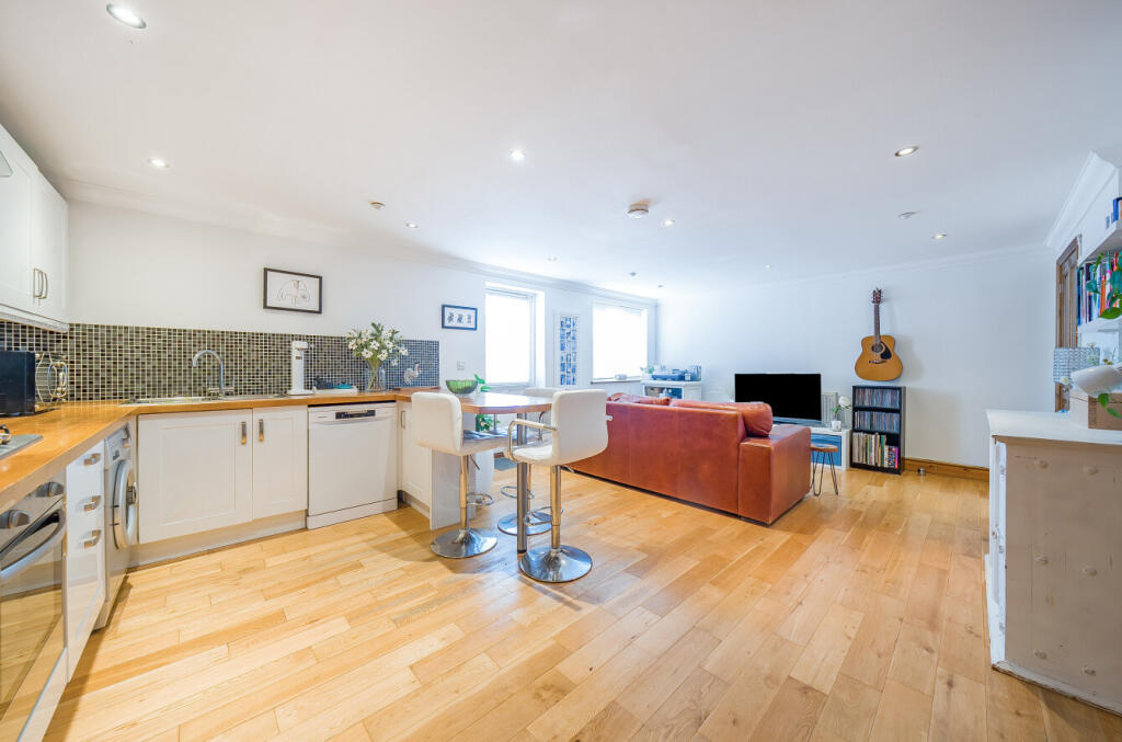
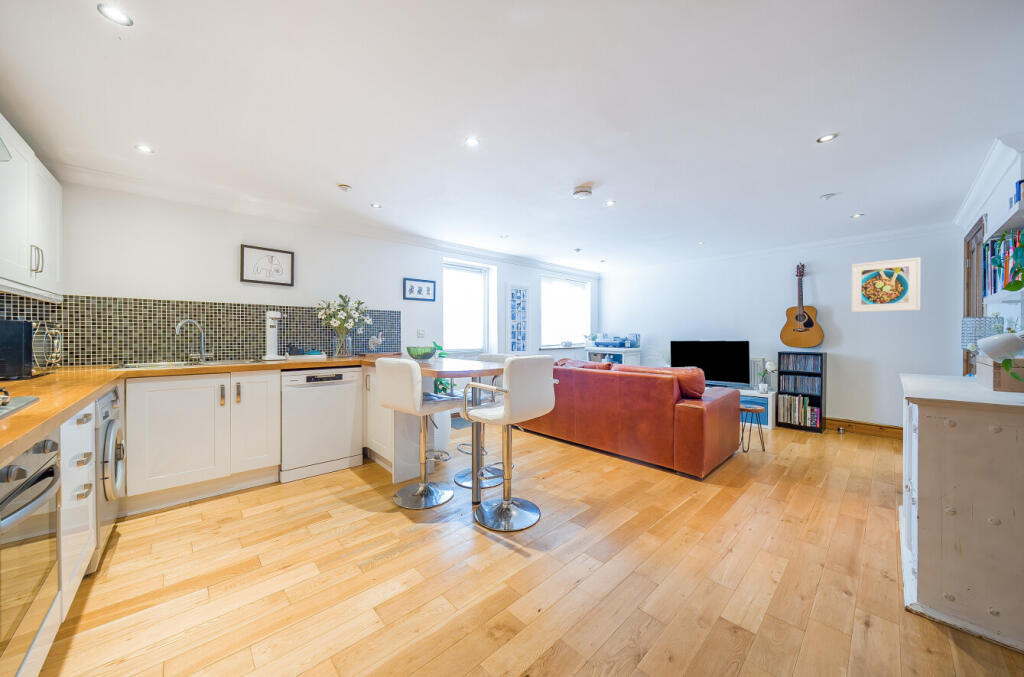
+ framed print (884, 286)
